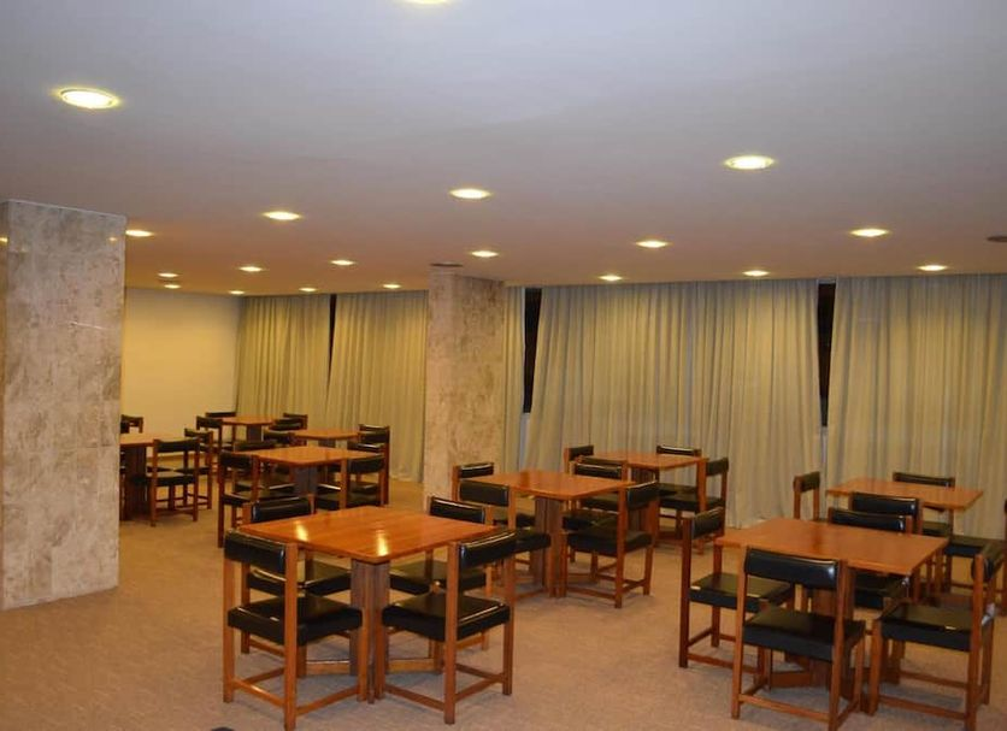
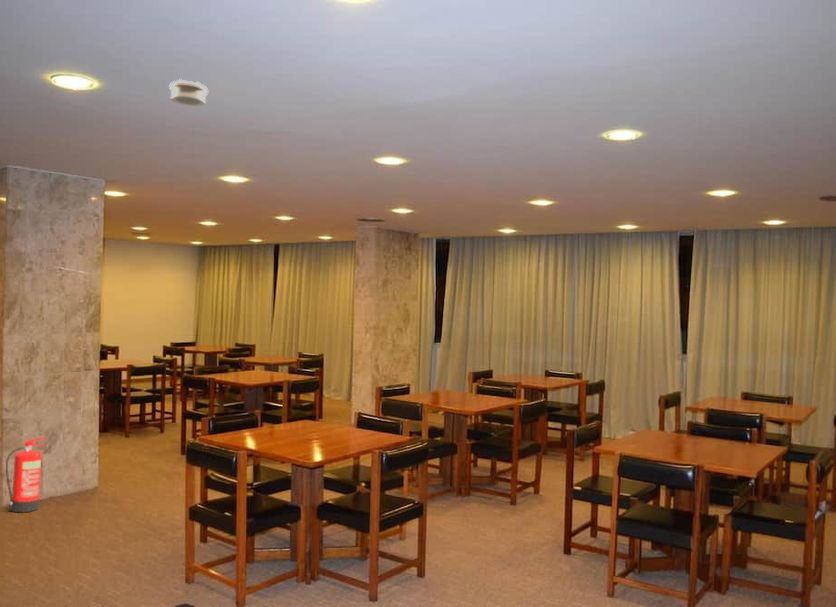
+ fire extinguisher (25, 474)
+ smoke detector (188, 91)
